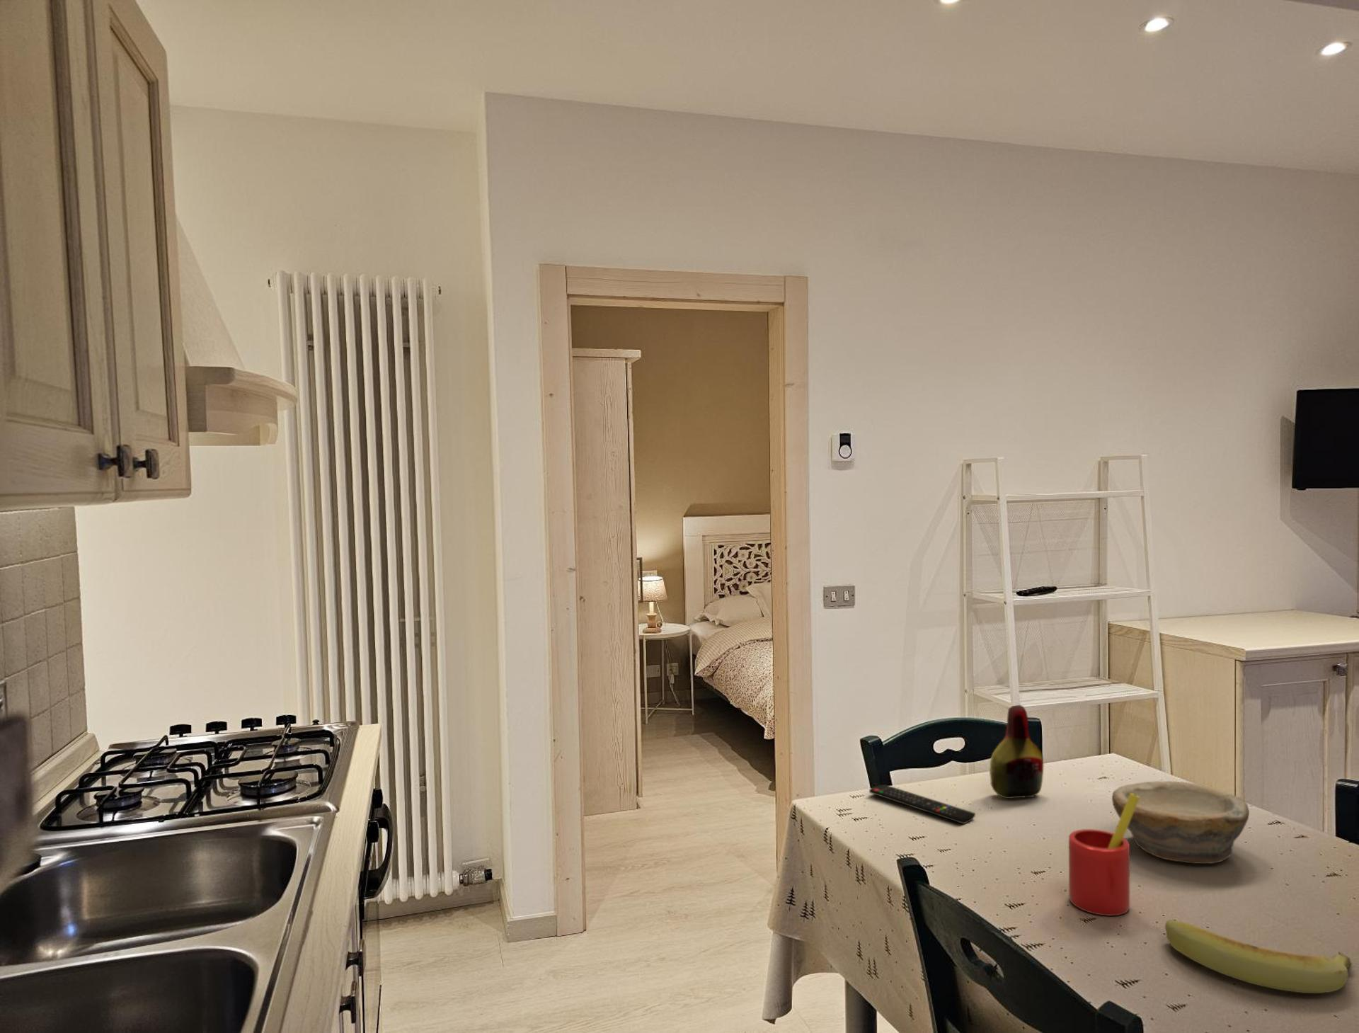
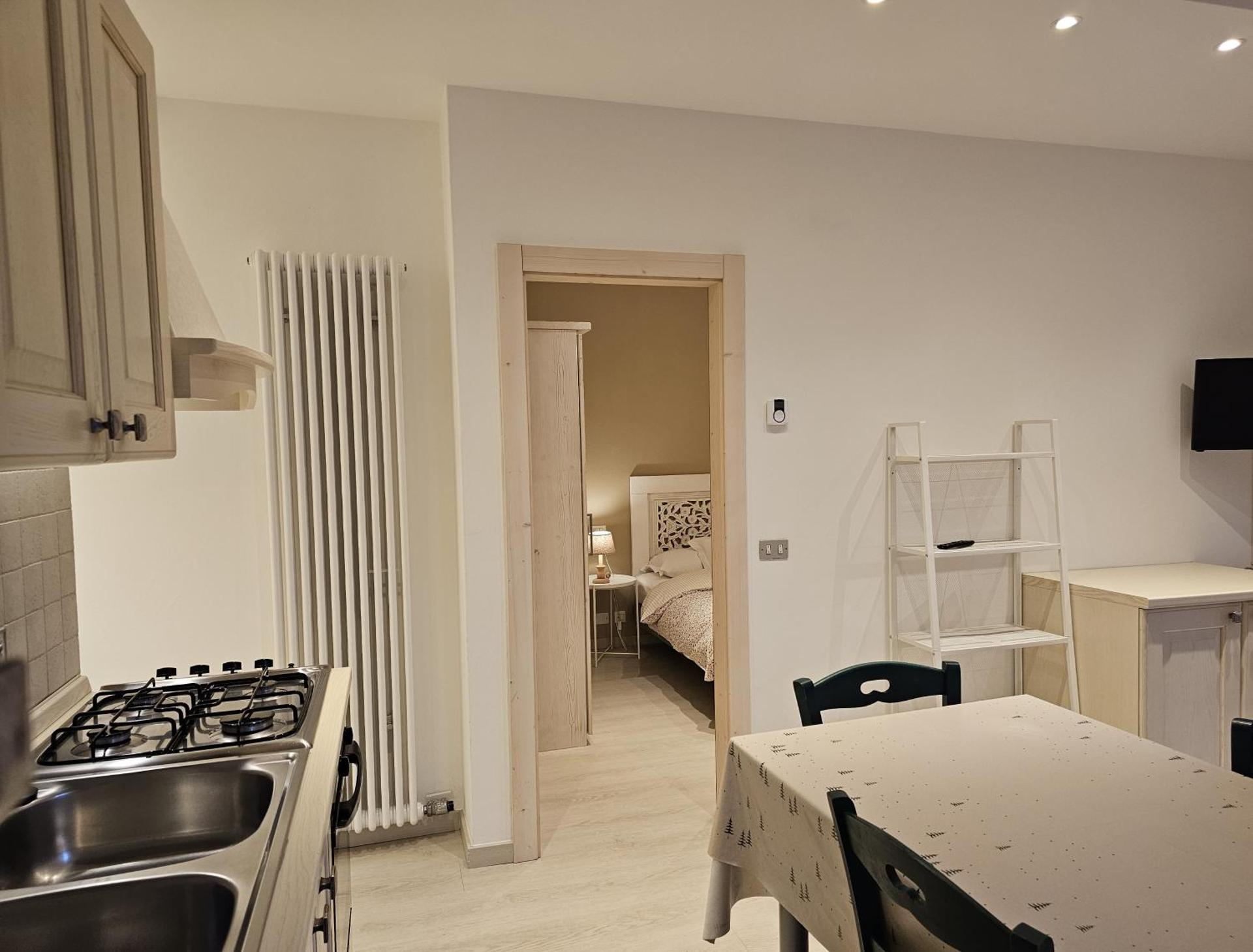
- remote control (919, 804)
- bowl (1179, 822)
- banana (1270, 949)
- bottle (1016, 751)
- straw (1105, 849)
